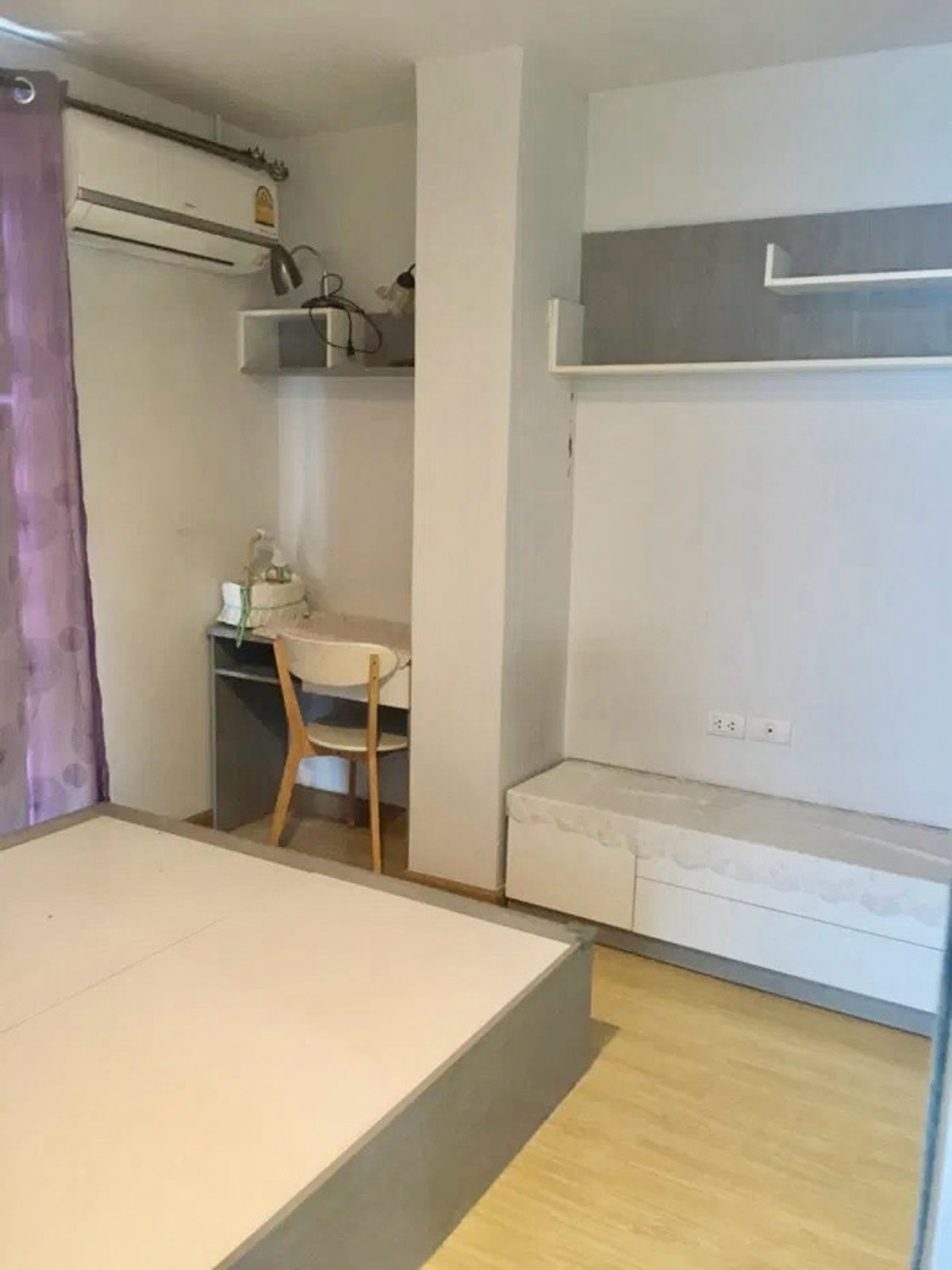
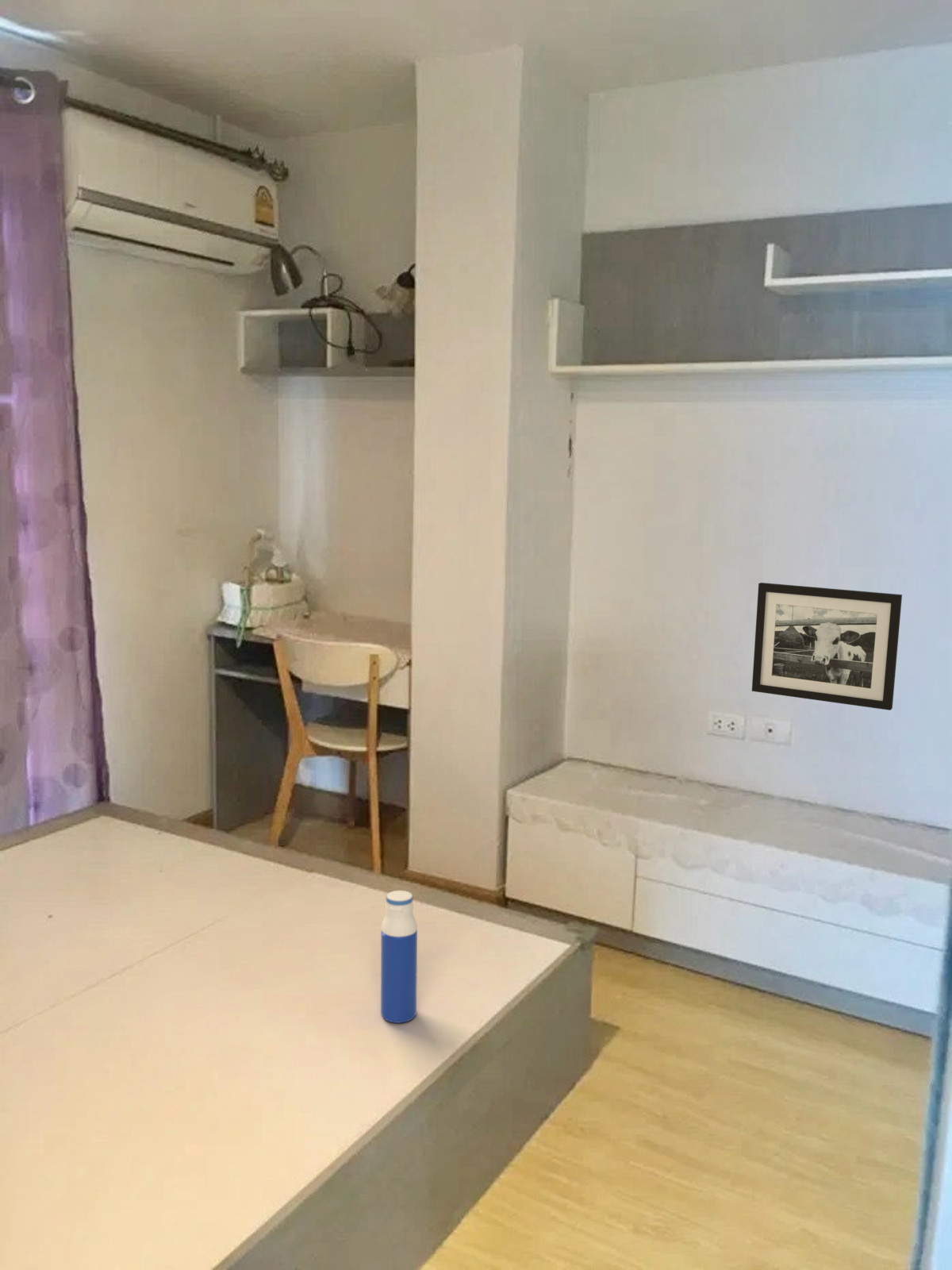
+ water bottle (399, 955)
+ picture frame (823, 645)
